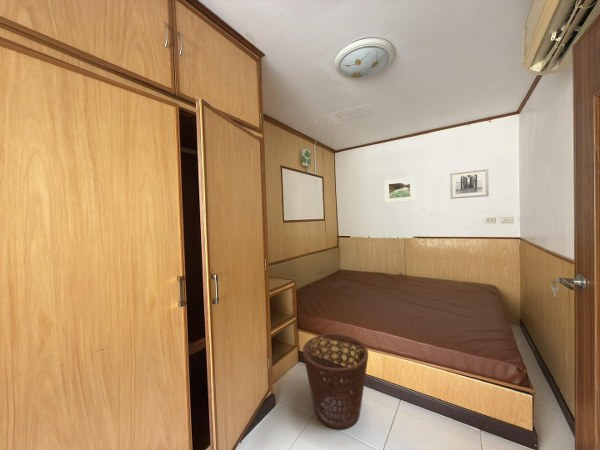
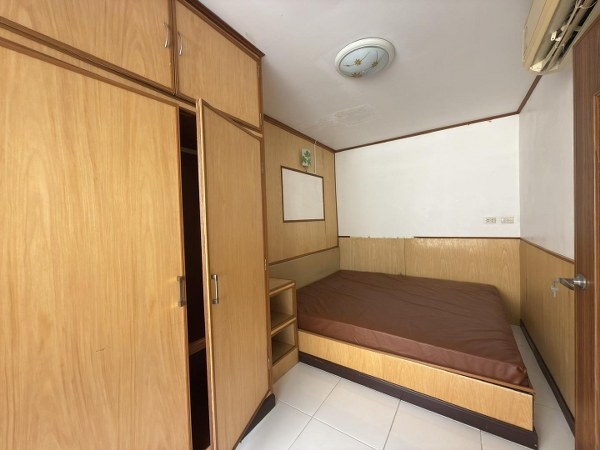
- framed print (399, 190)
- basket (335, 379)
- wall art (468, 184)
